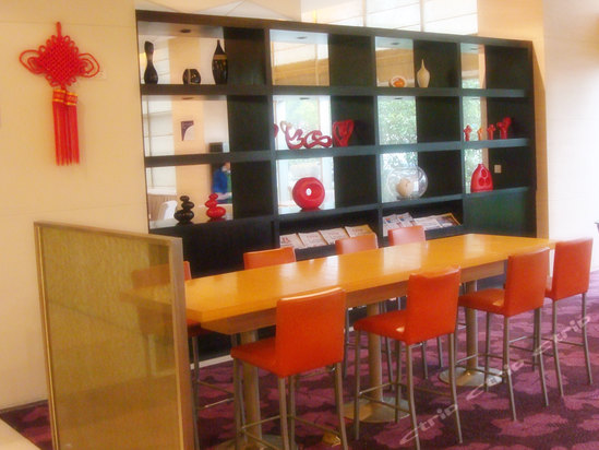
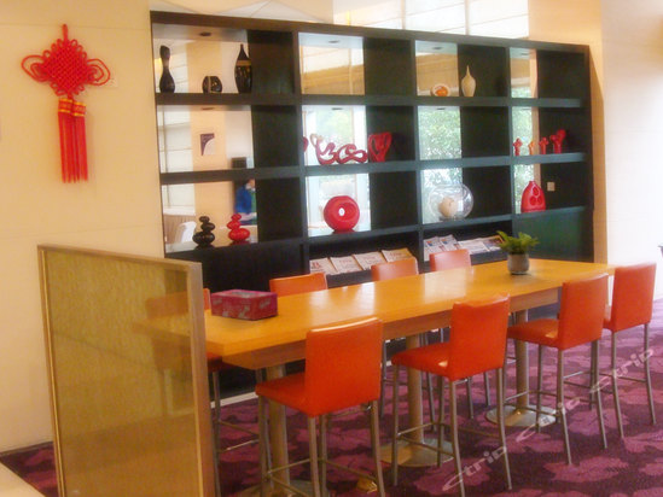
+ tissue box (243, 304)
+ potted plant (517, 251)
